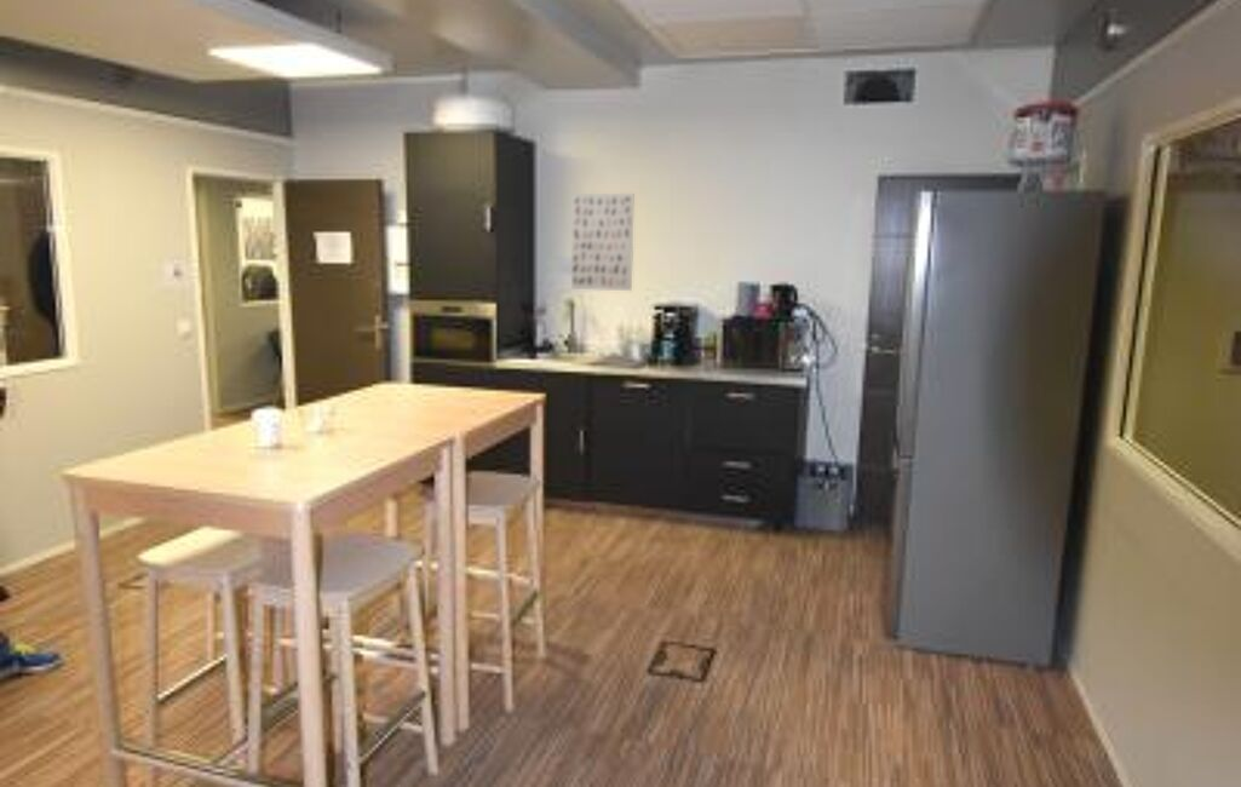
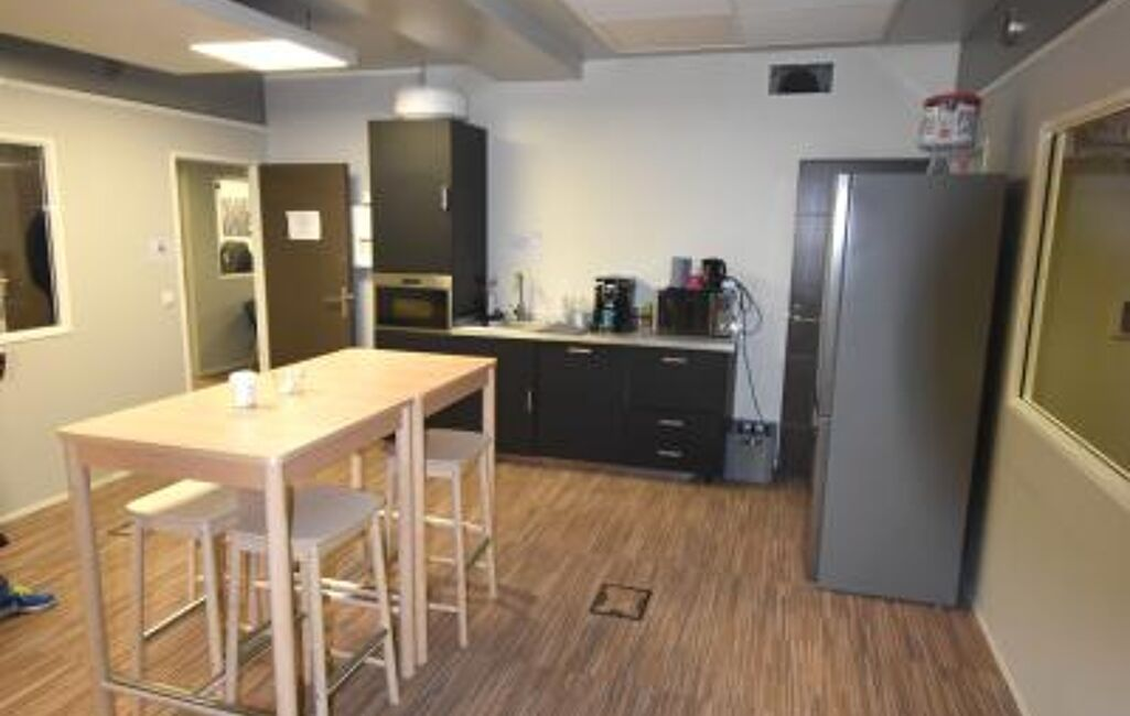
- wall art (602, 242)
